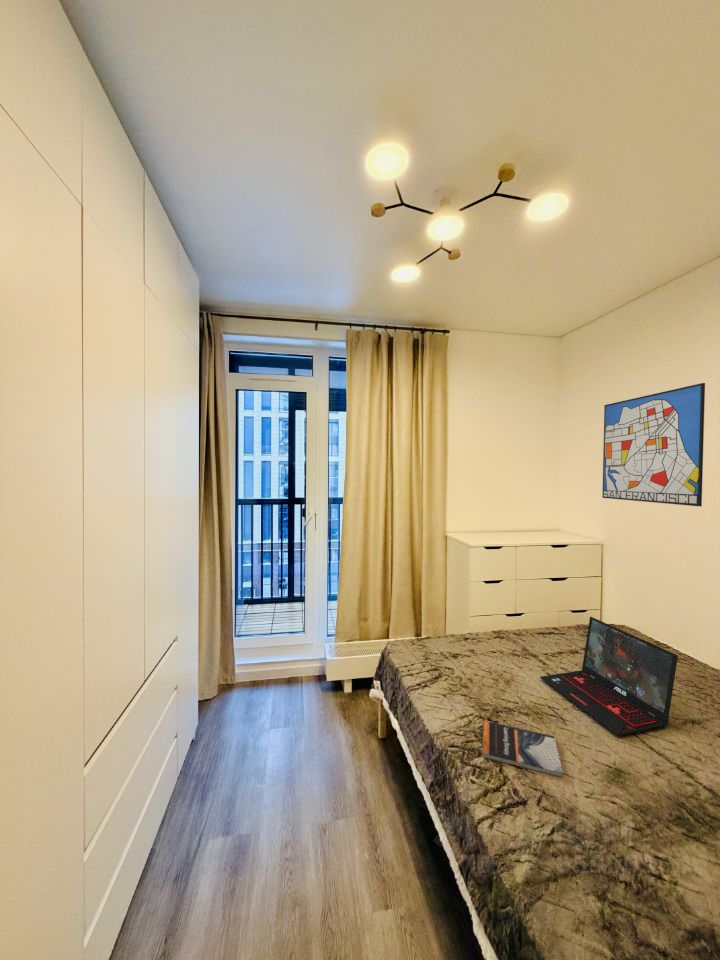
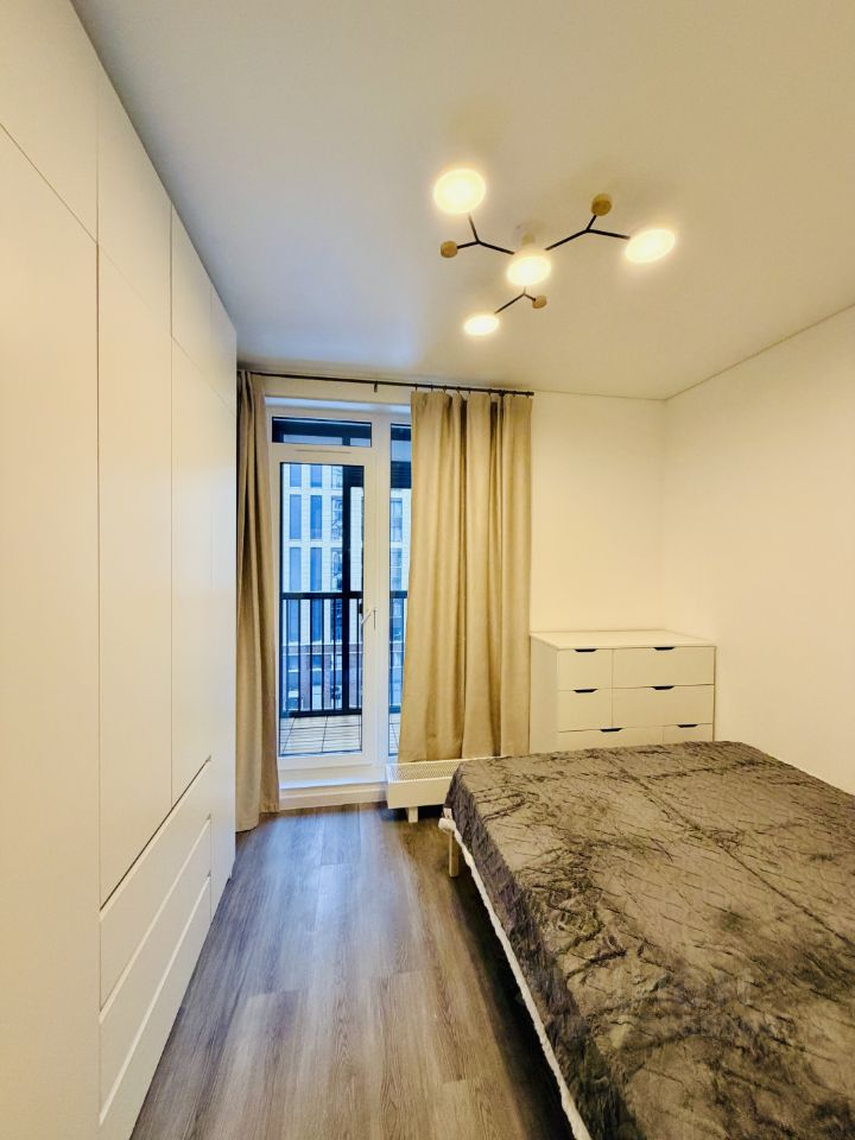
- laptop (602, 668)
- book (519, 746)
- wall art (646, 448)
